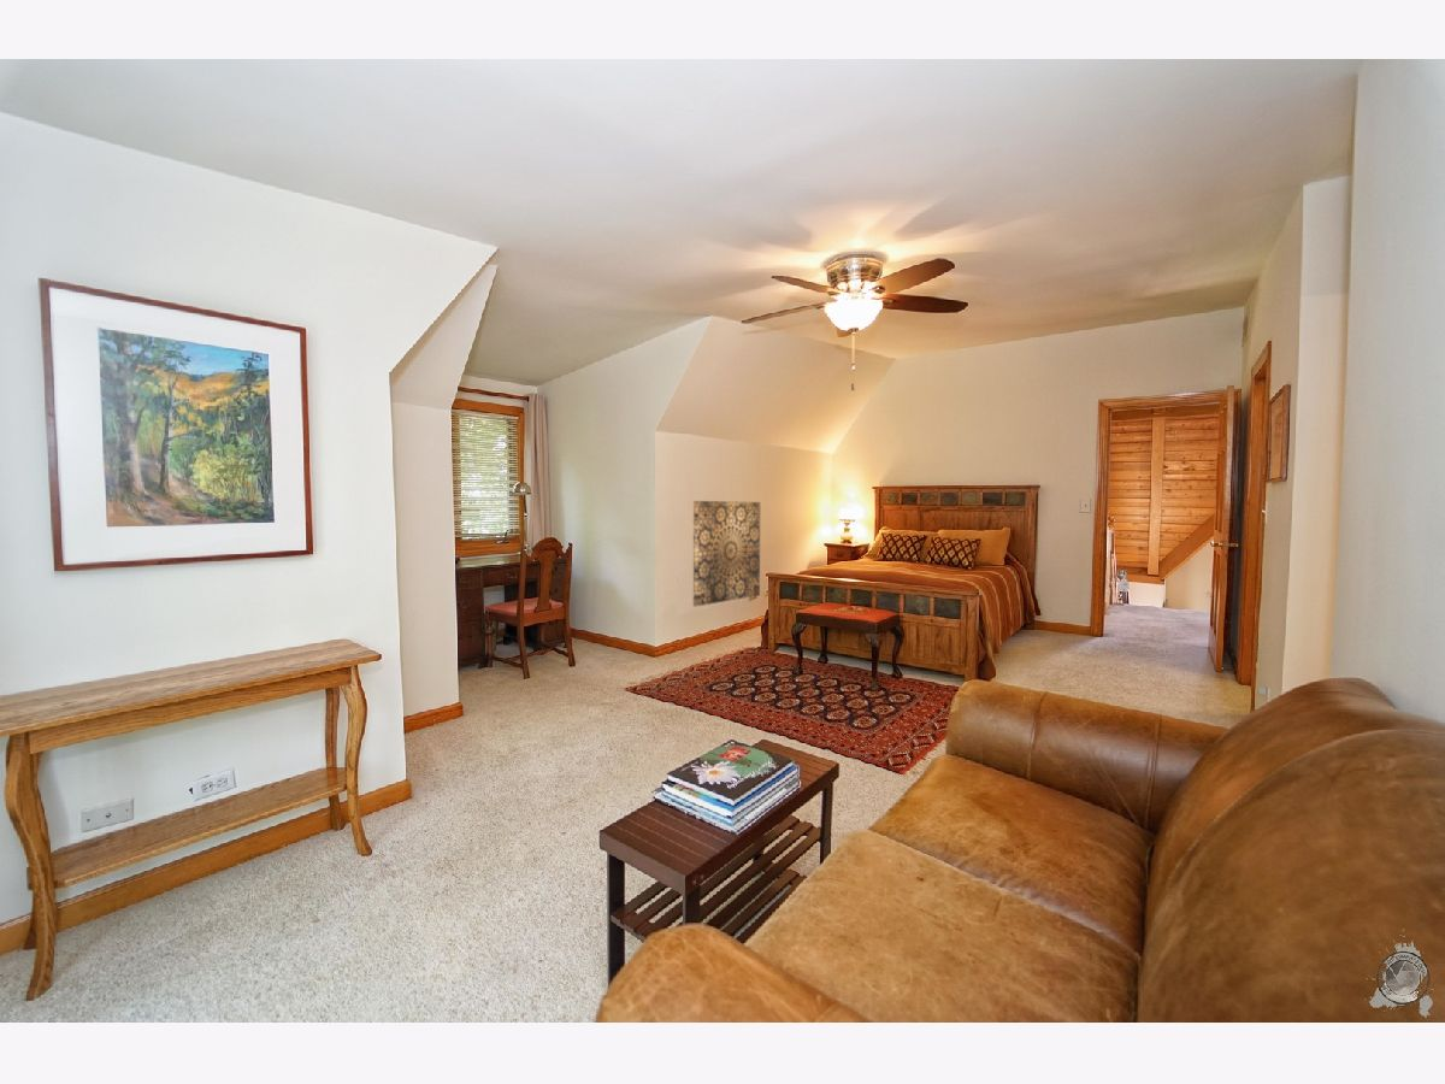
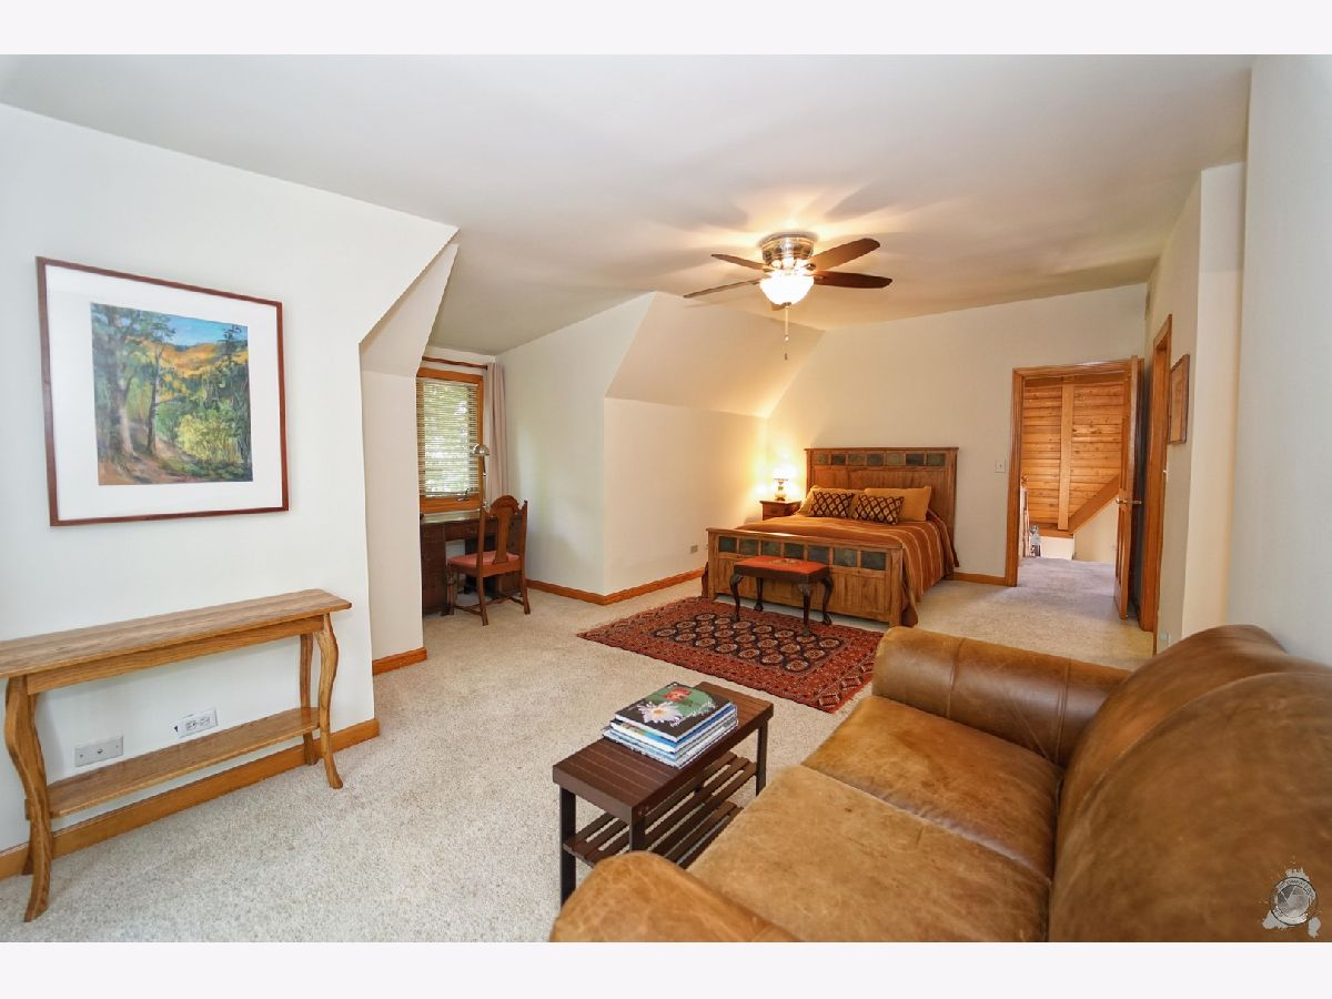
- wall art (727, 550)
